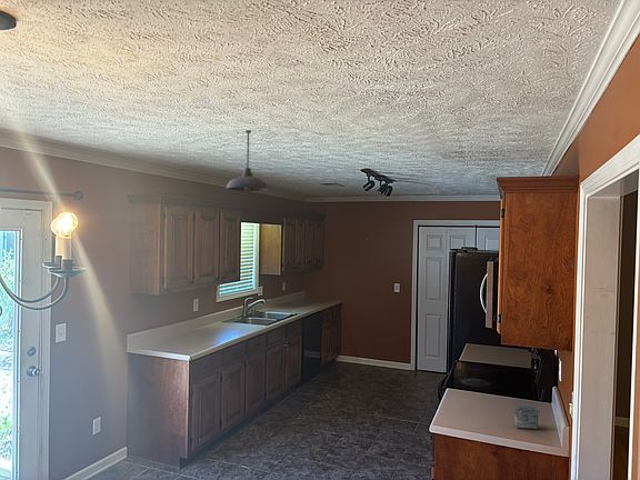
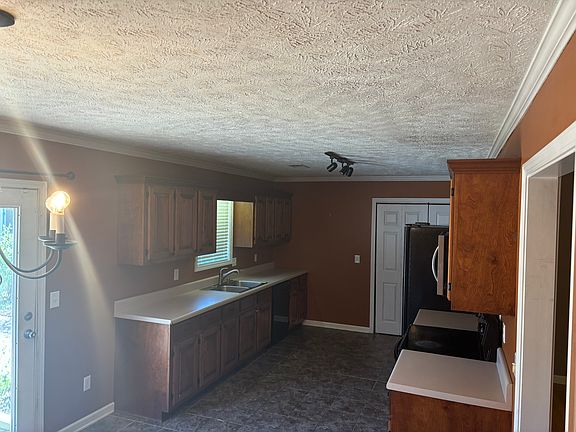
- small box (526, 417)
- pendant light (248, 160)
